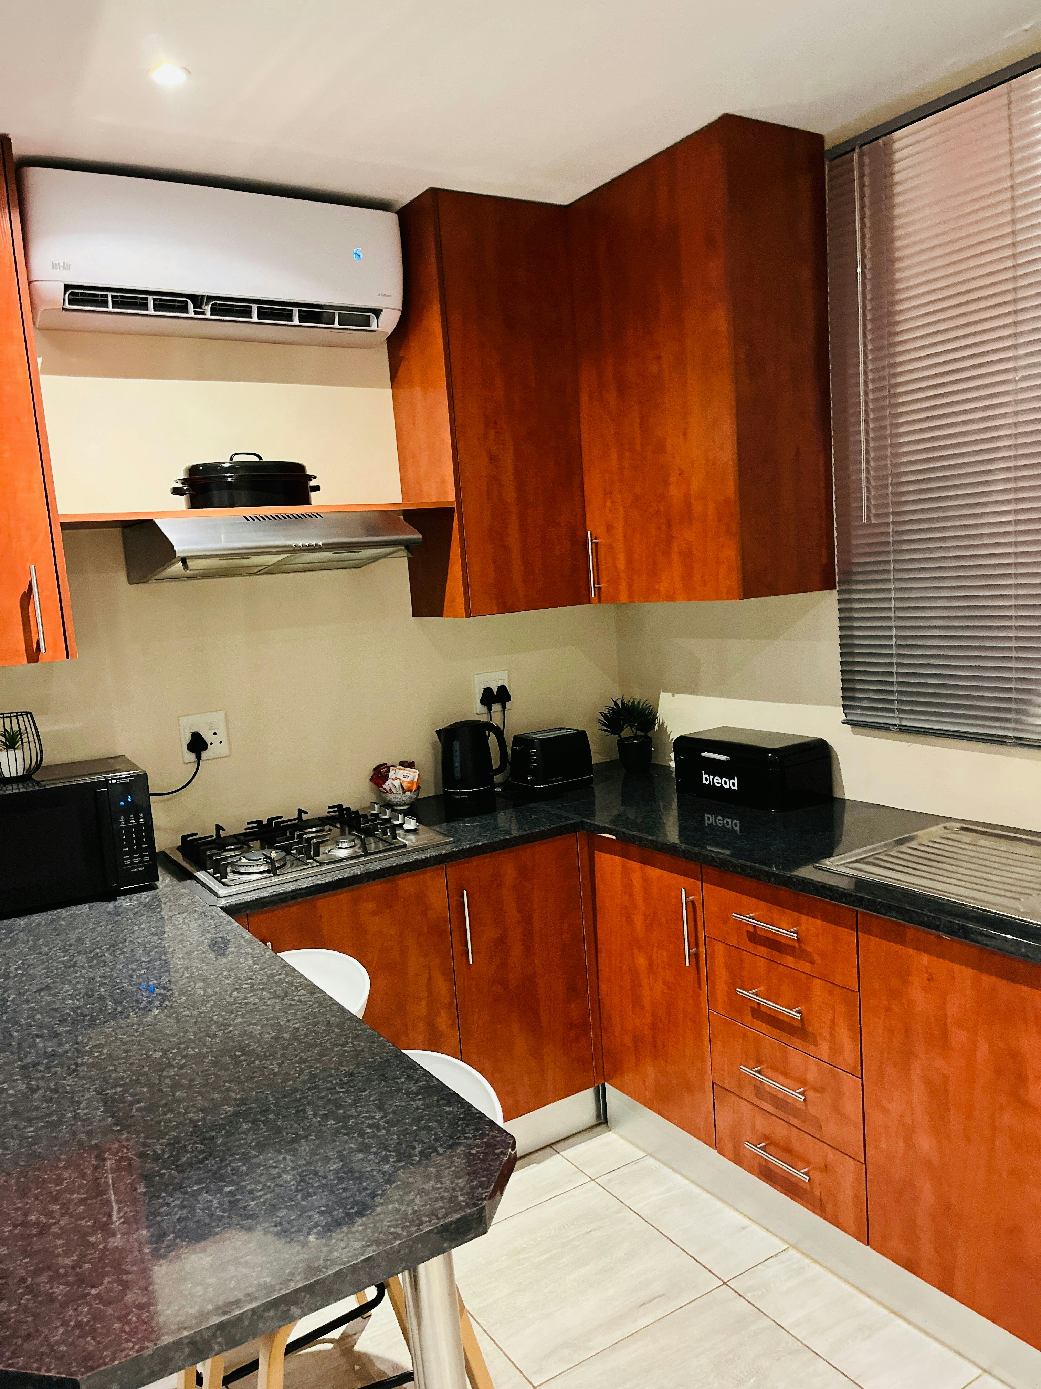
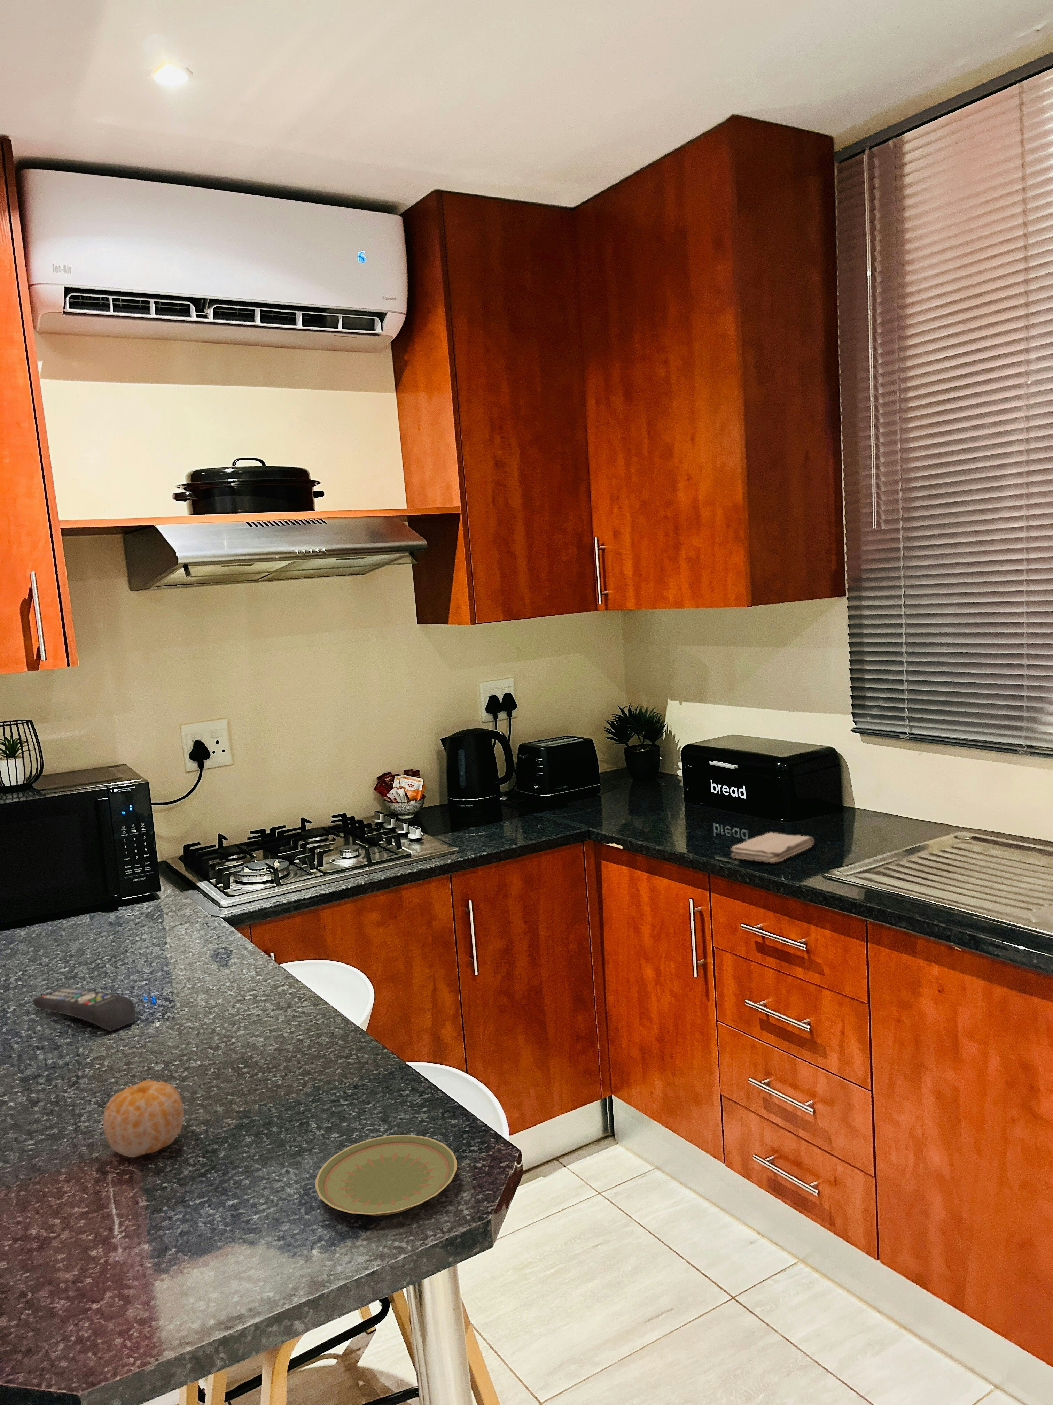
+ fruit (144, 1118)
+ plate (387, 1180)
+ washcloth (772, 845)
+ remote control (84, 1005)
